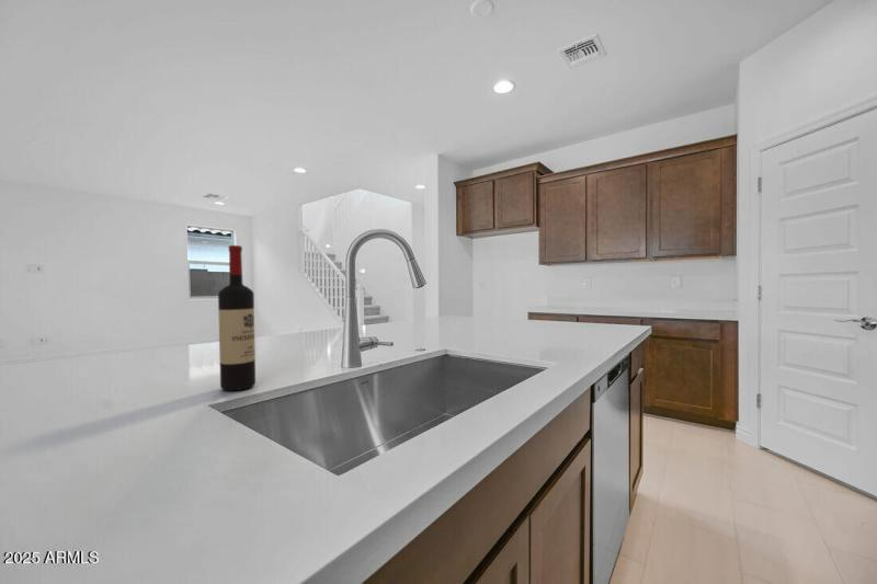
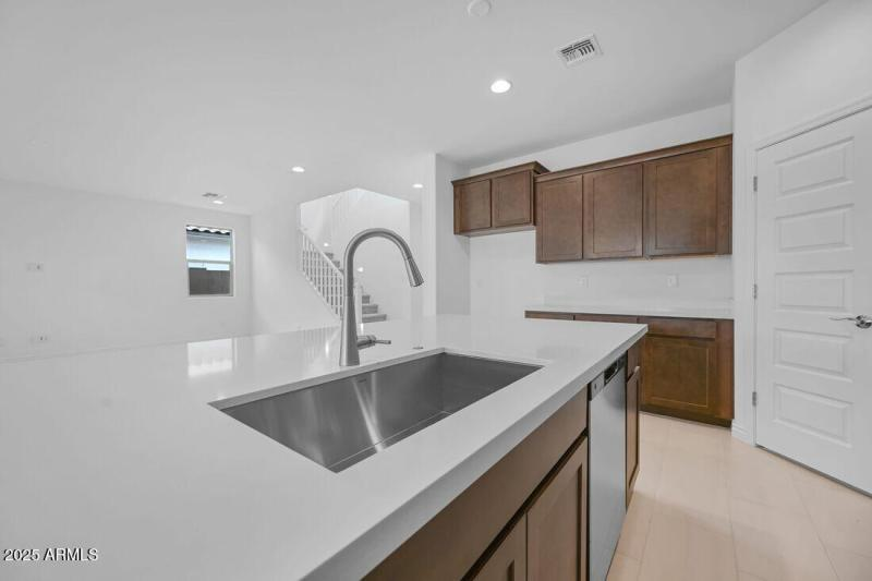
- wine bottle (237, 317)
